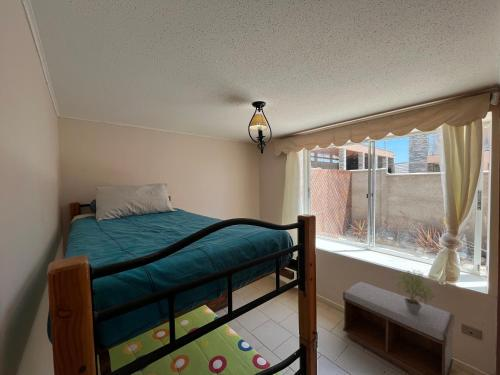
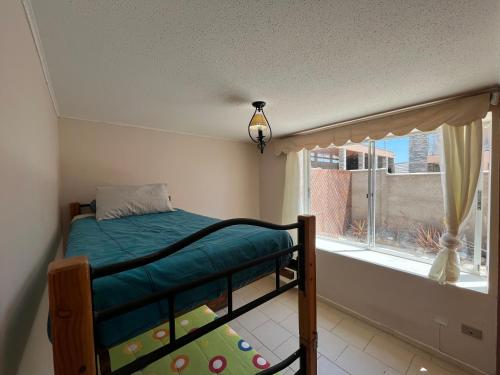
- bench (392, 325)
- potted plant (414, 288)
